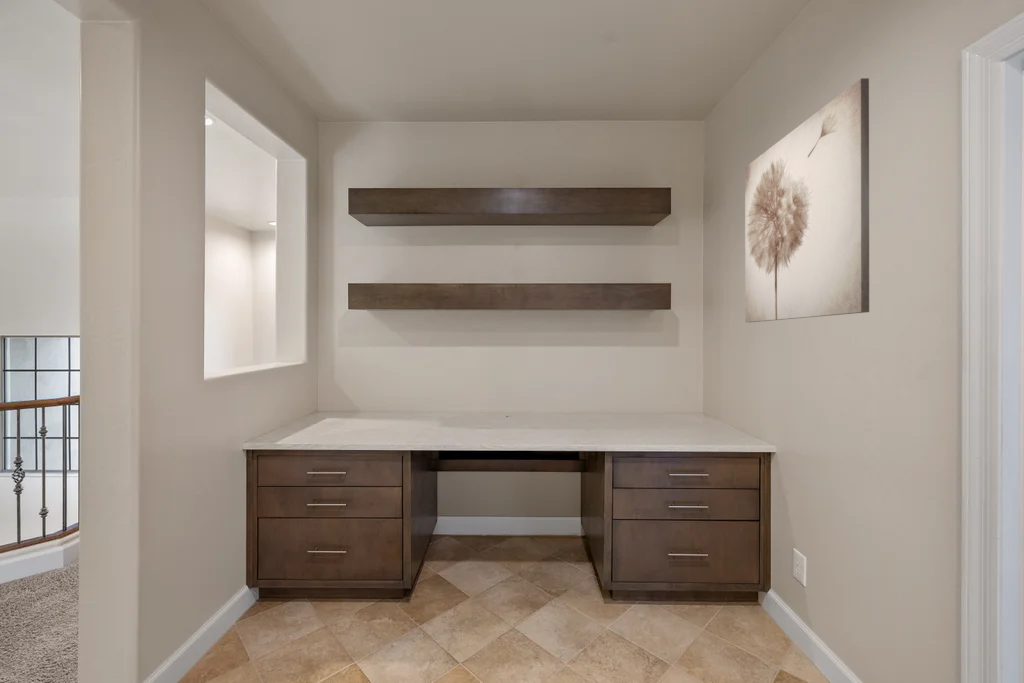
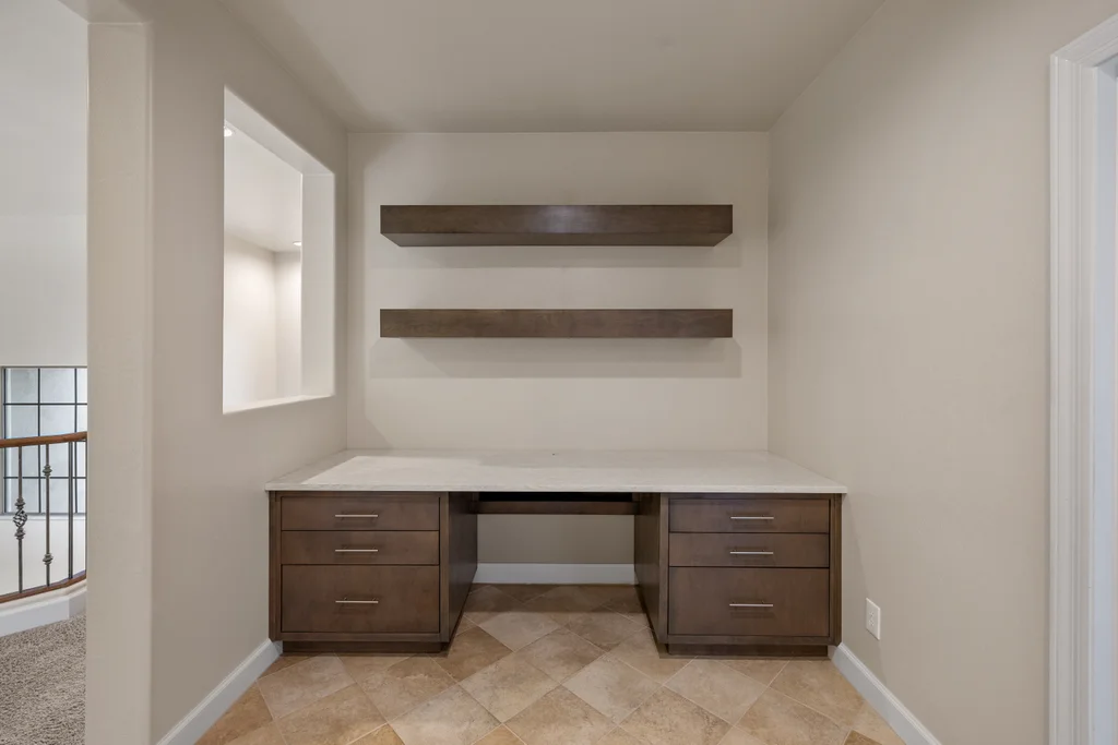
- wall art (794, 225)
